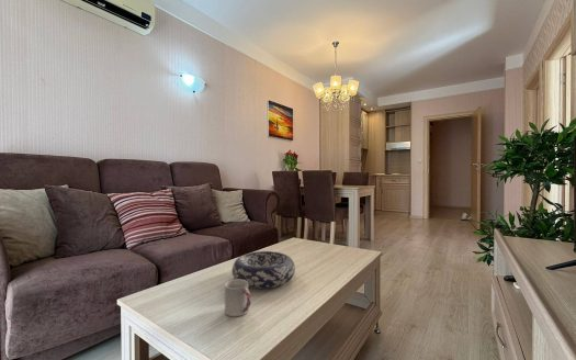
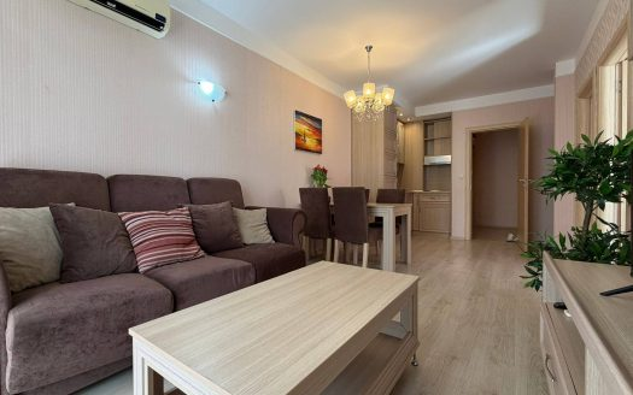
- decorative bowl (263, 268)
- cup (239, 299)
